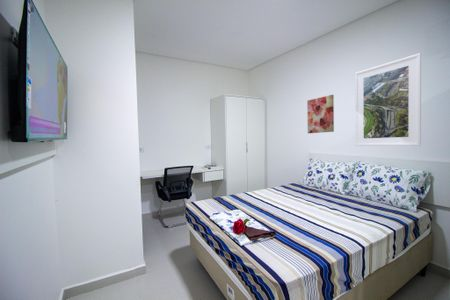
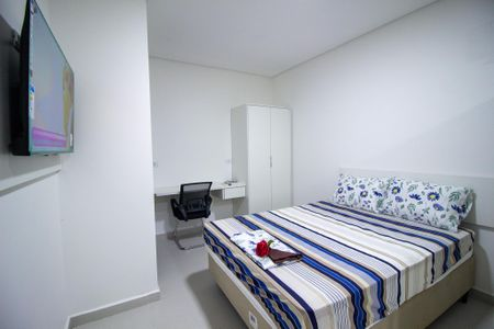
- wall art (319, 115)
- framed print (384, 105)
